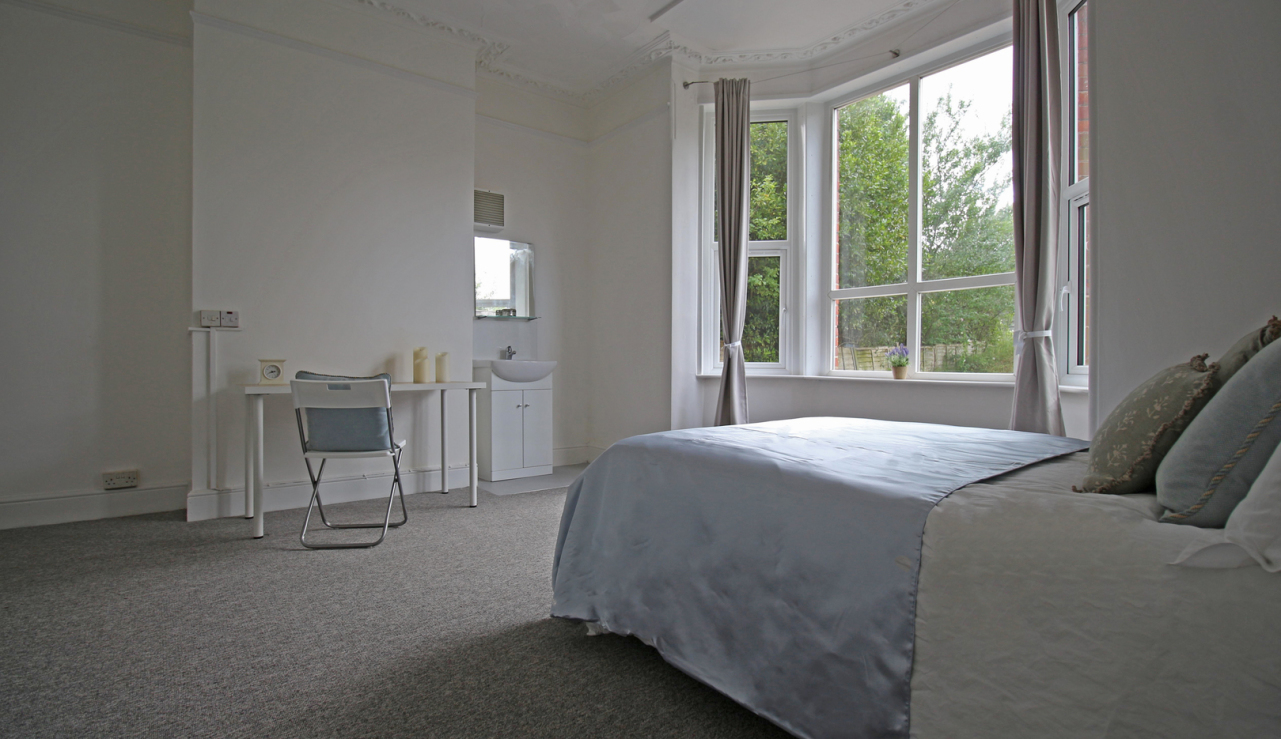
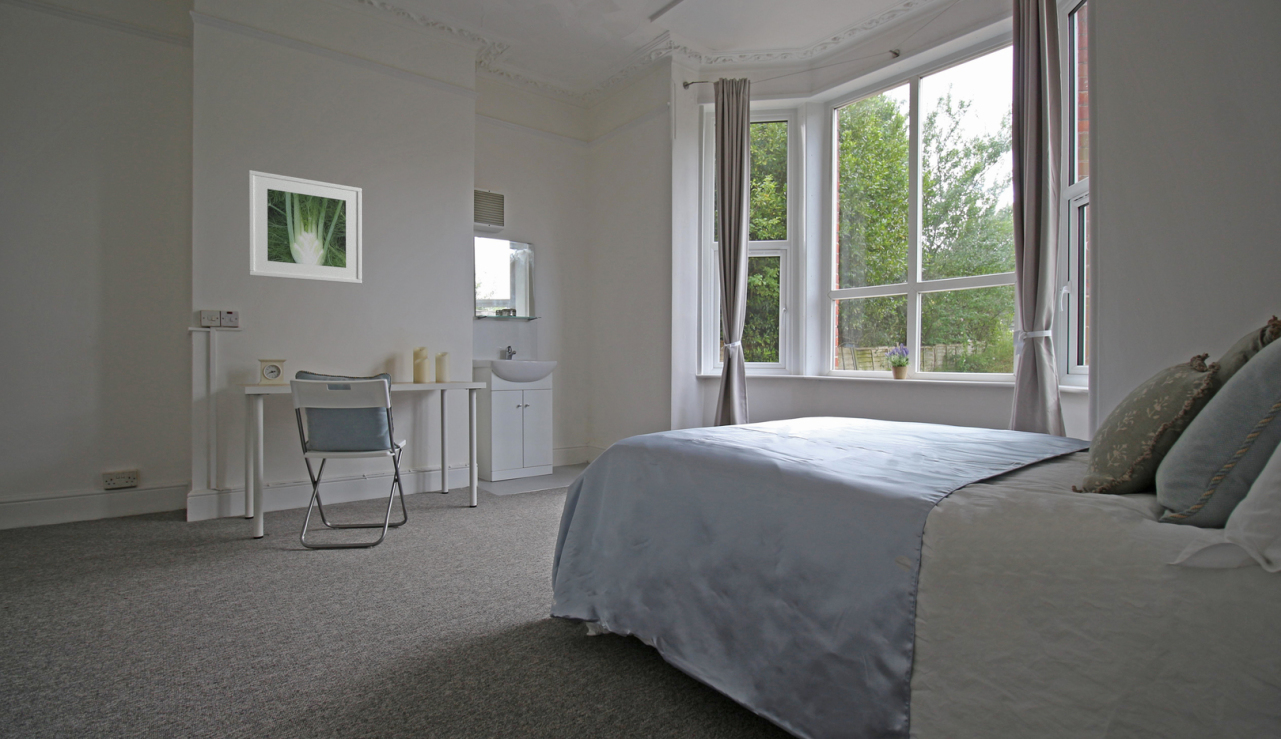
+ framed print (307, 229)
